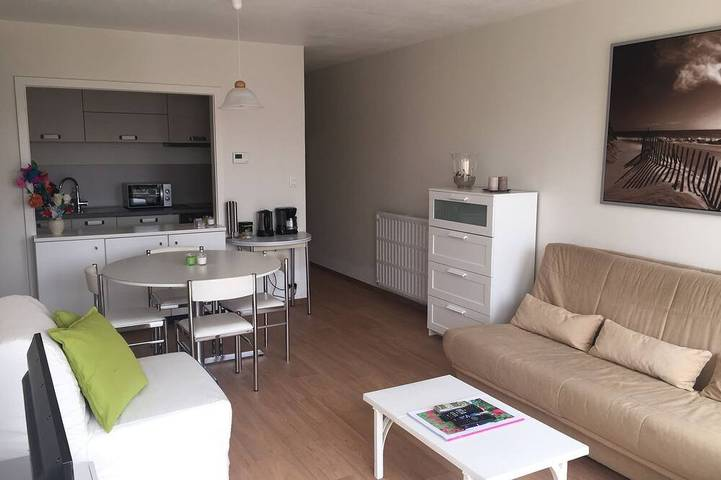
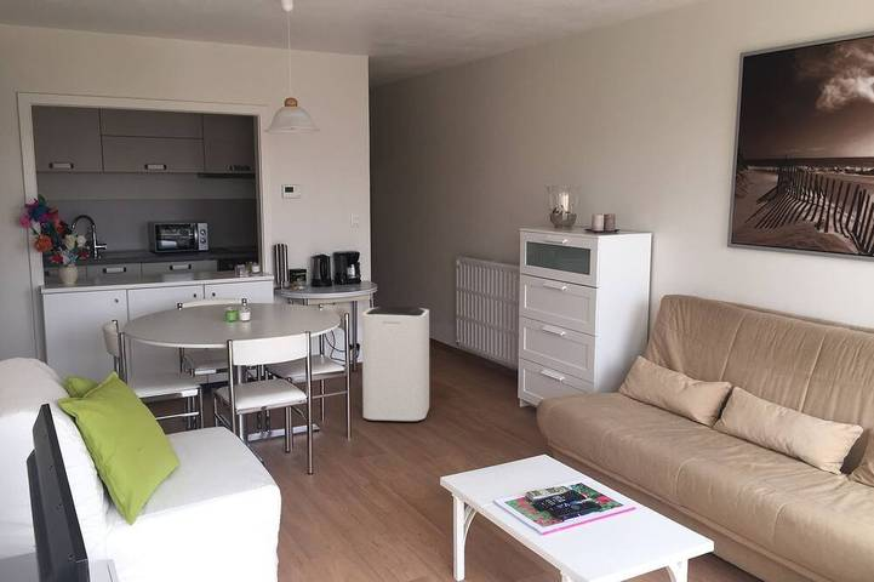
+ trash can (396, 361)
